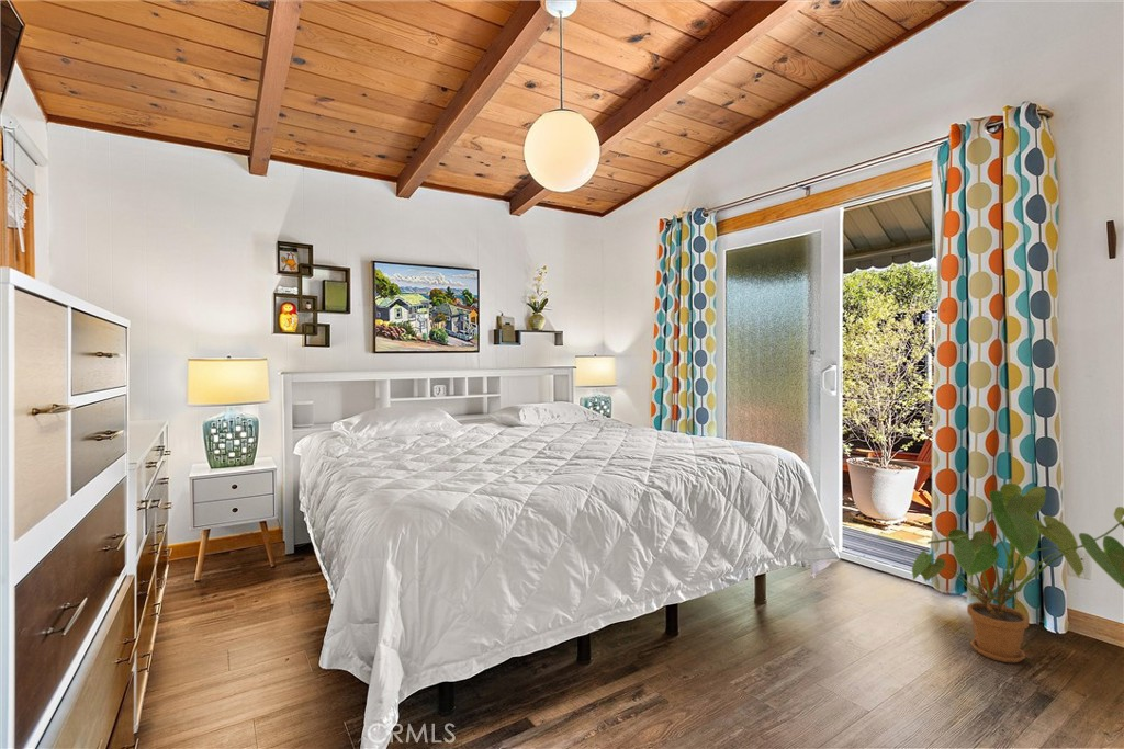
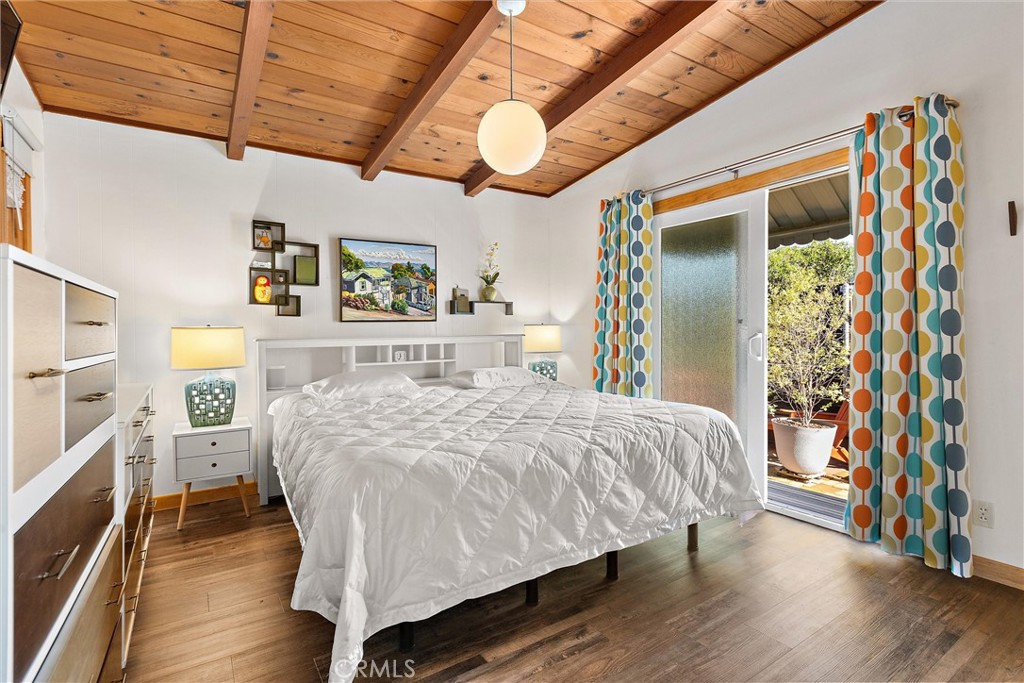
- house plant (1027, 575)
